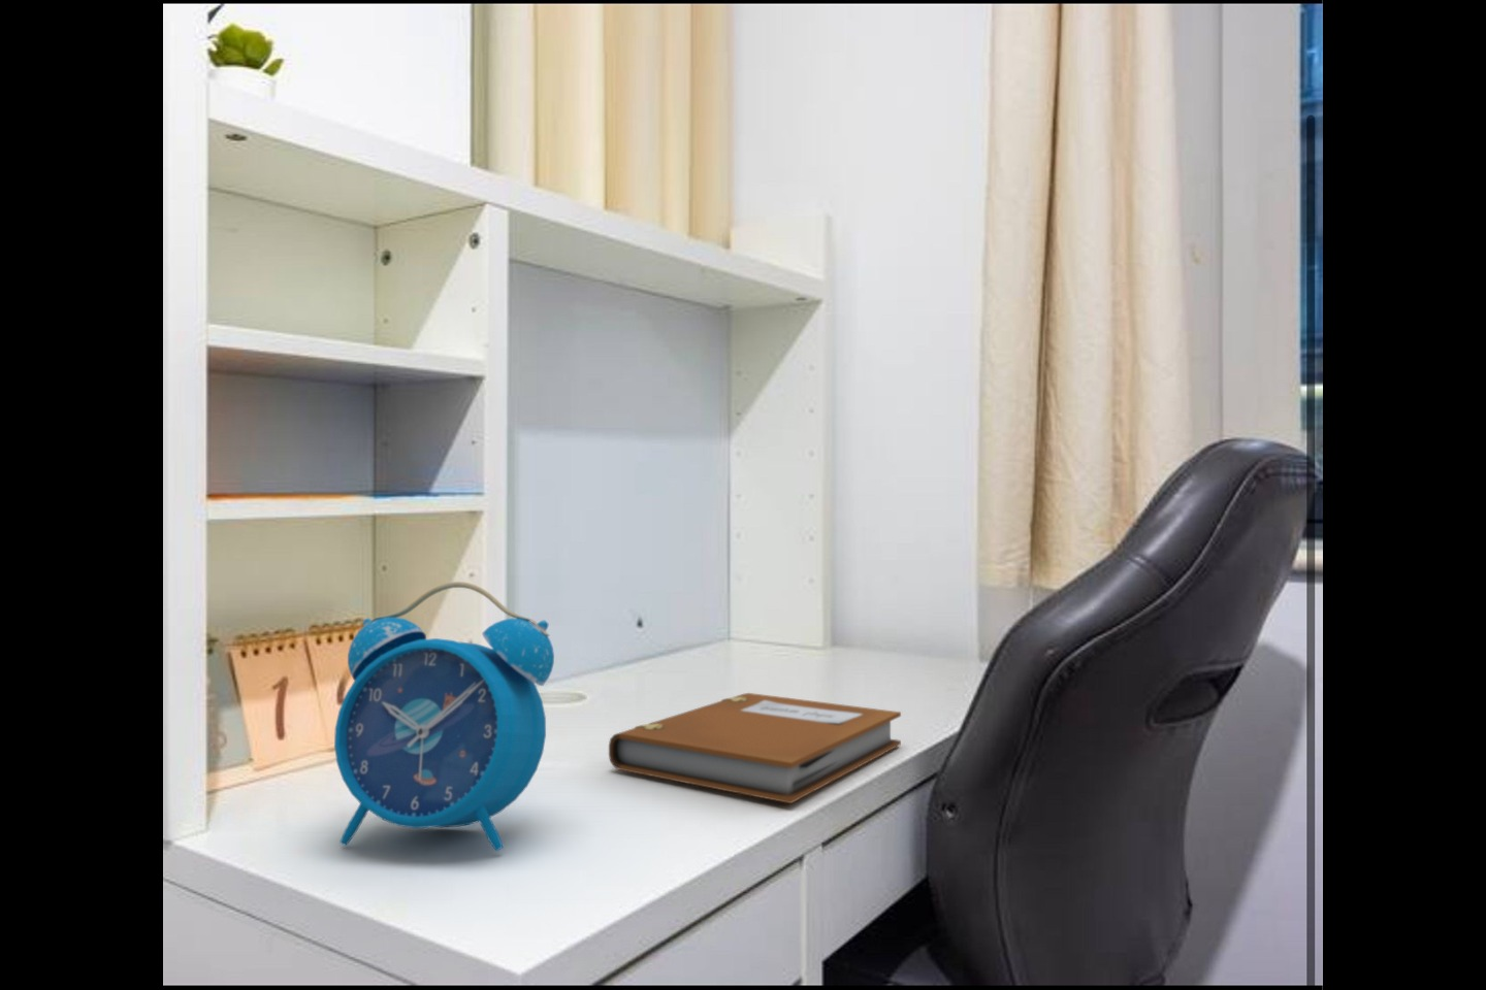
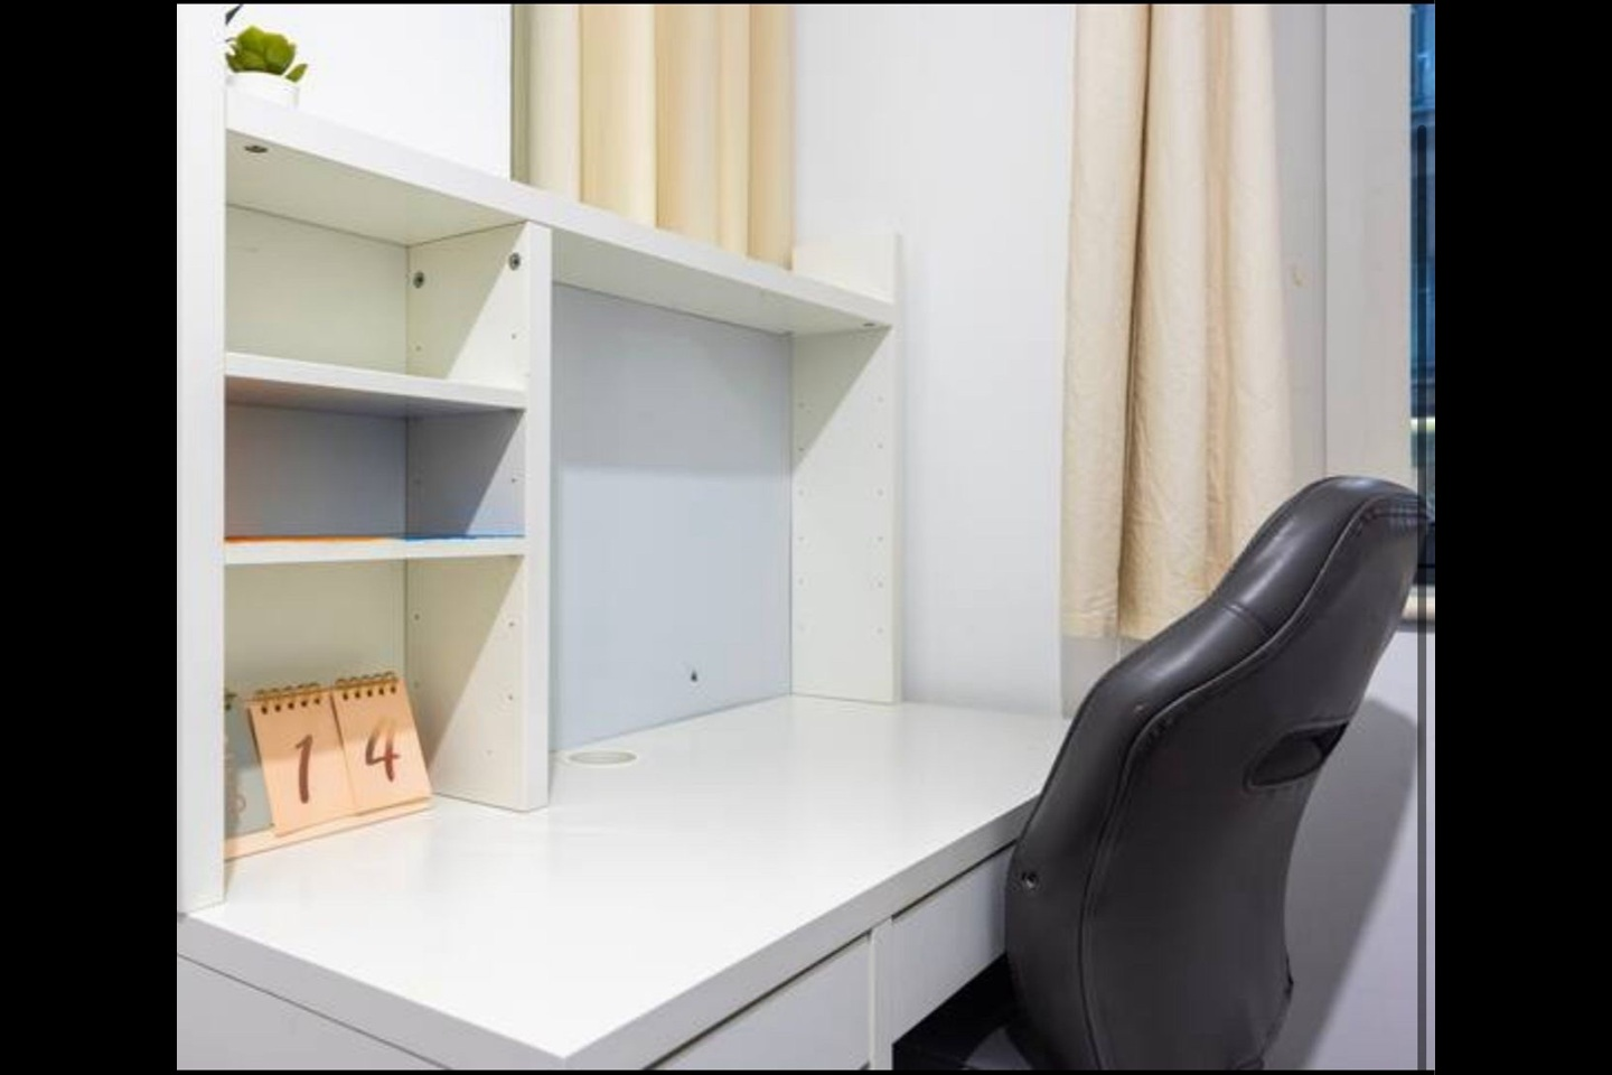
- notebook (764, 736)
- alarm clock (441, 709)
